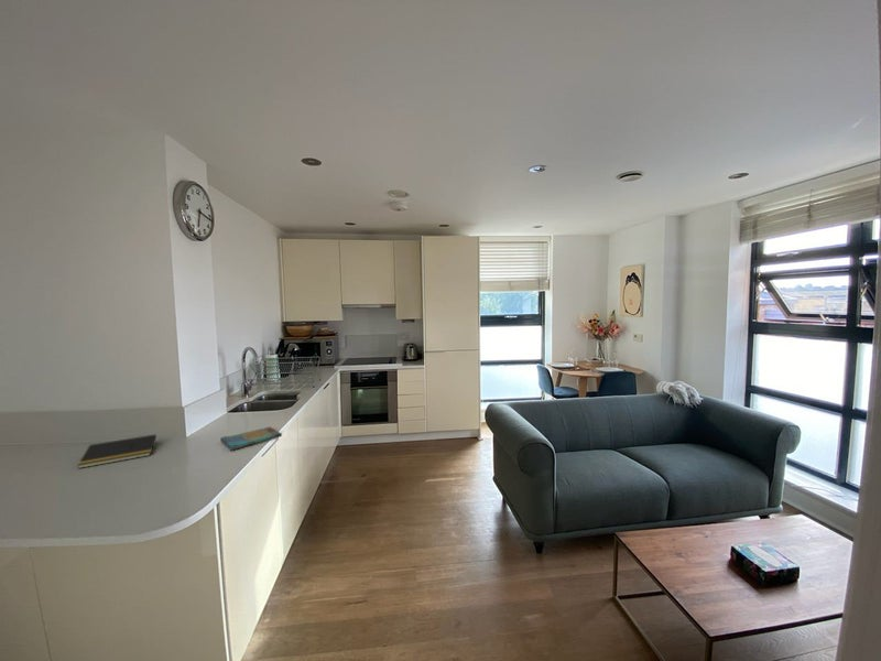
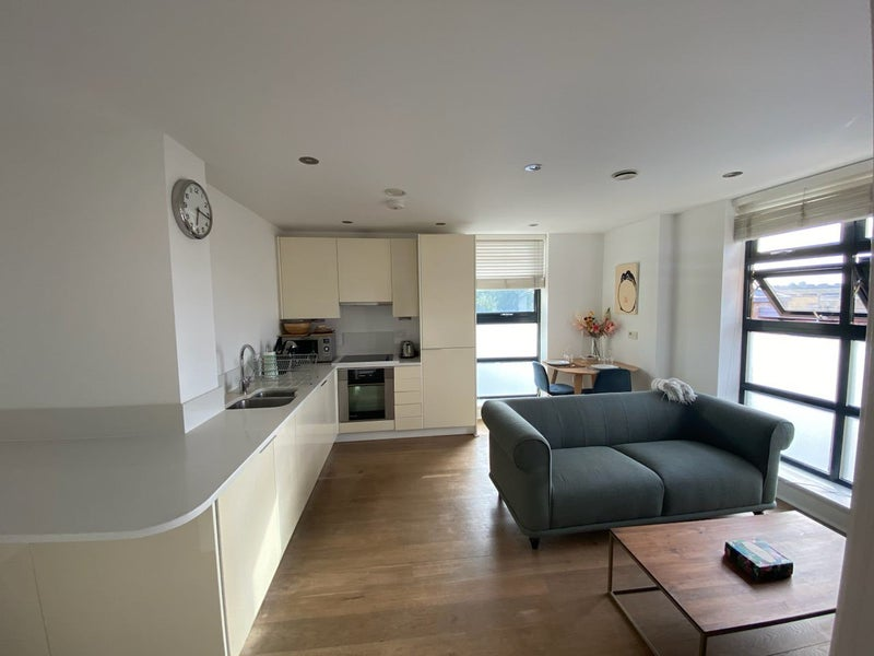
- notepad (120, 449)
- dish towel (251, 436)
